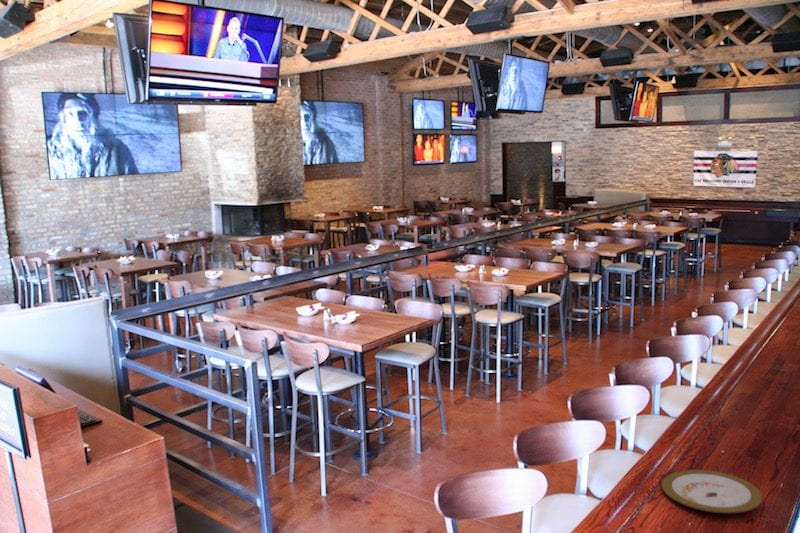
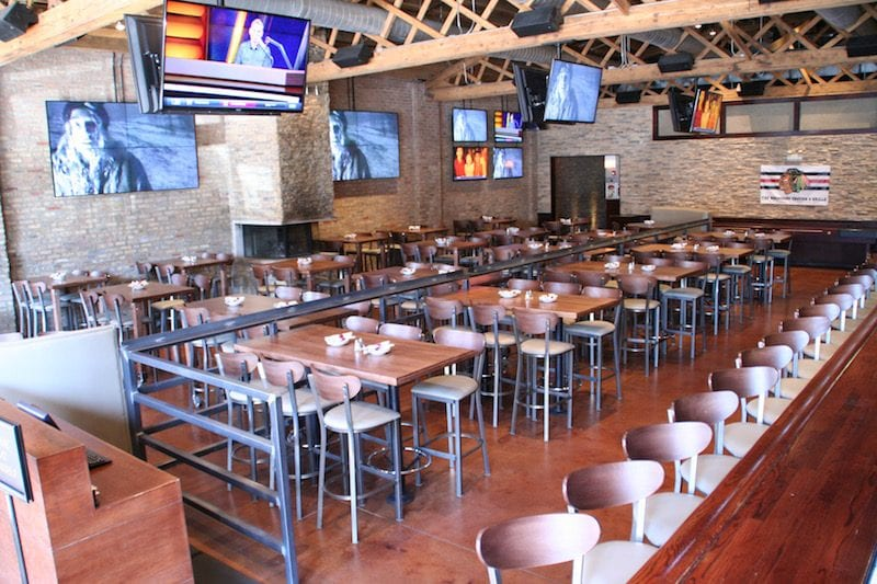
- plate (710, 493)
